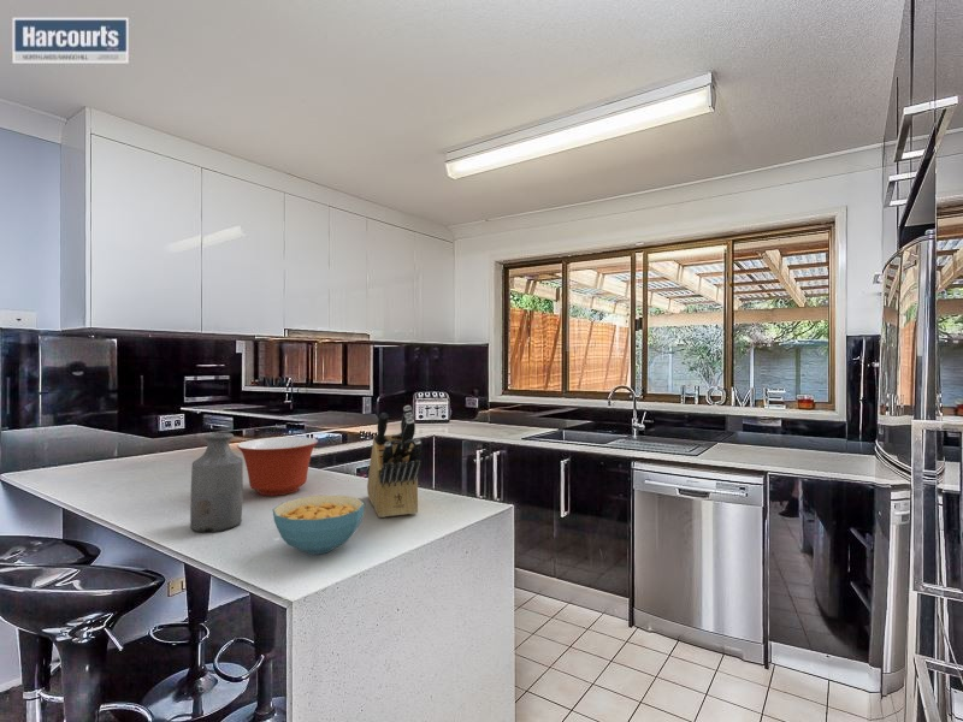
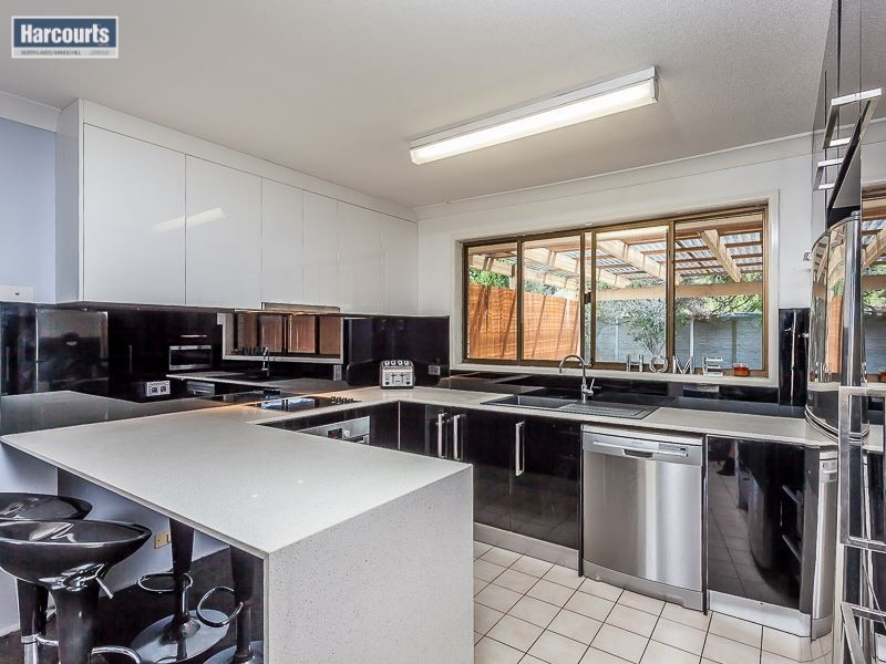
- mixing bowl (278, 466)
- bottle (217, 479)
- cereal bowl (319, 527)
- knife block (392, 455)
